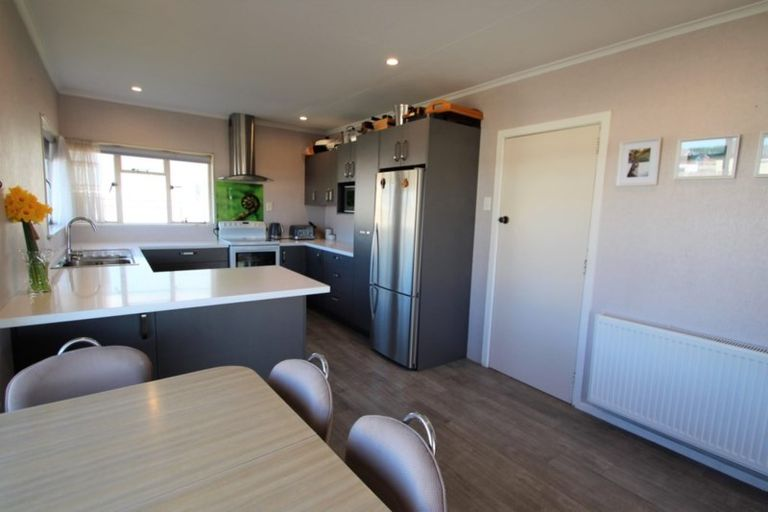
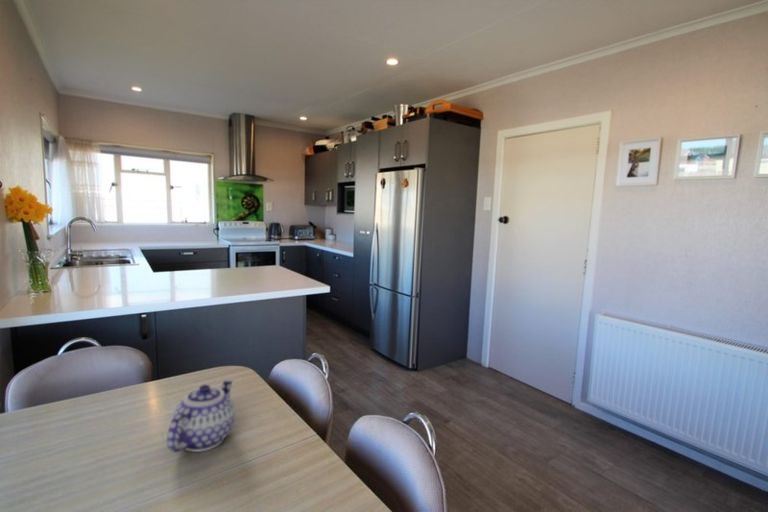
+ teapot (204, 412)
